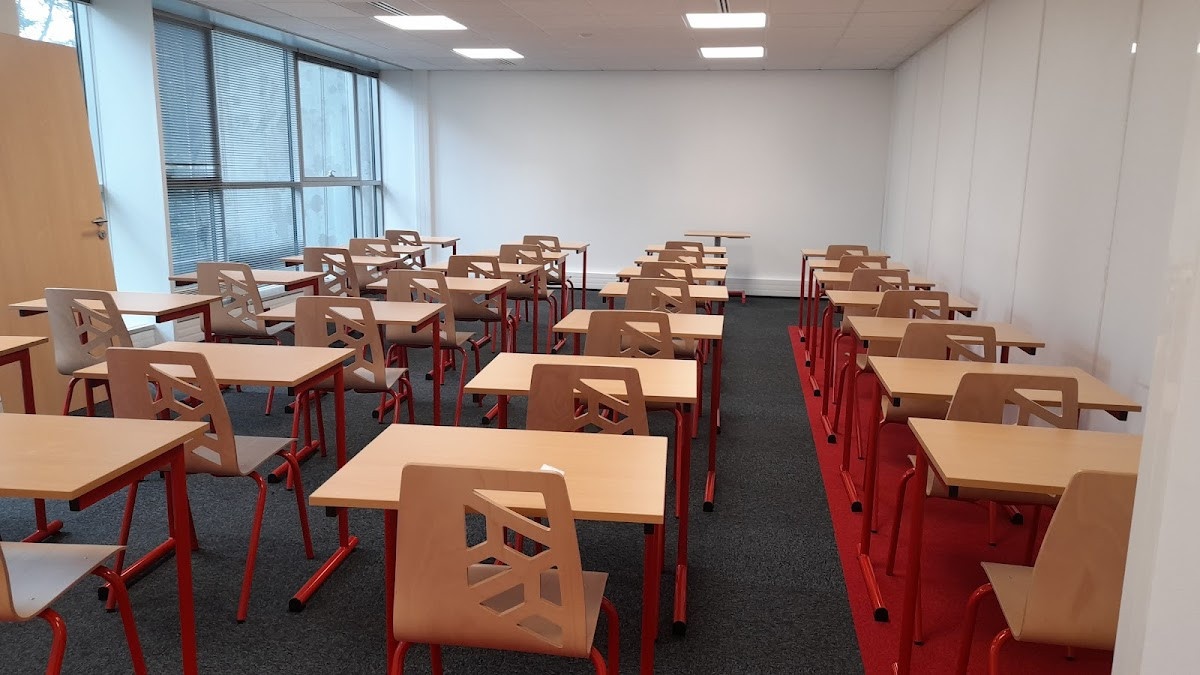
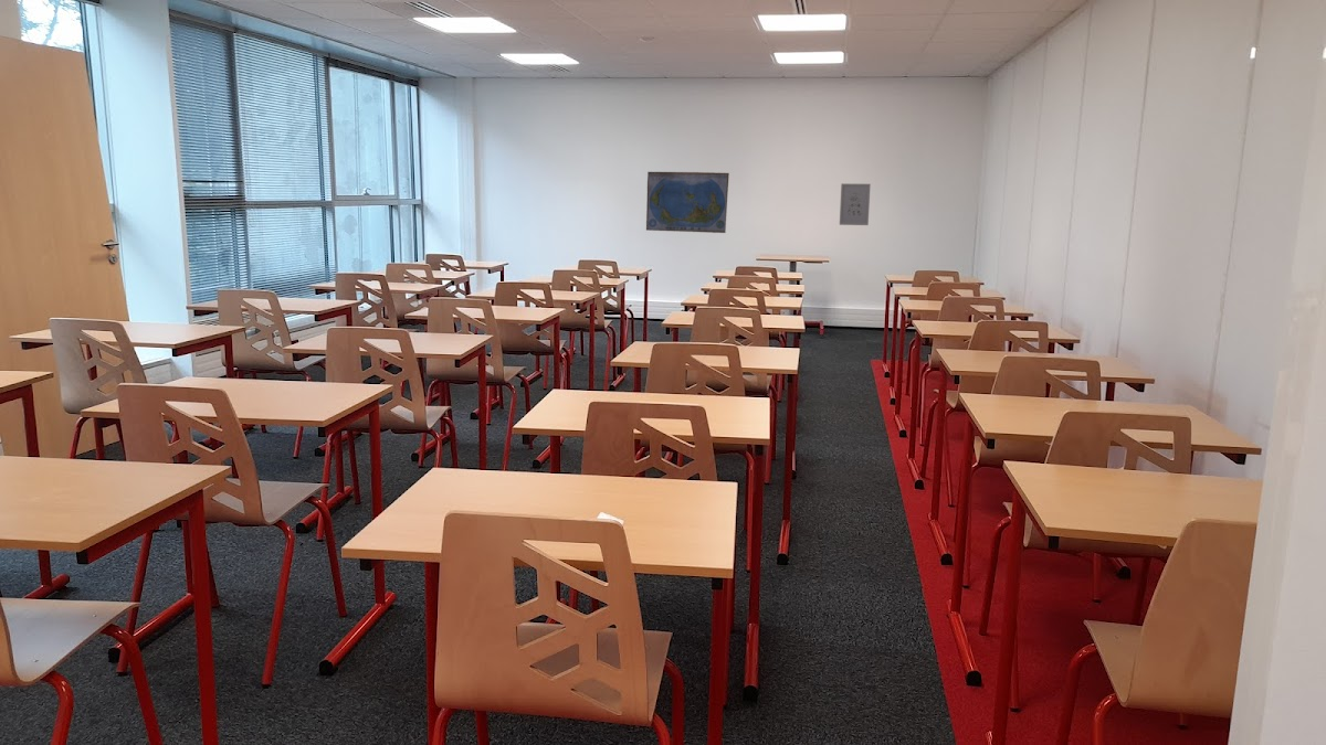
+ wall art (854, 204)
+ world map (686, 202)
